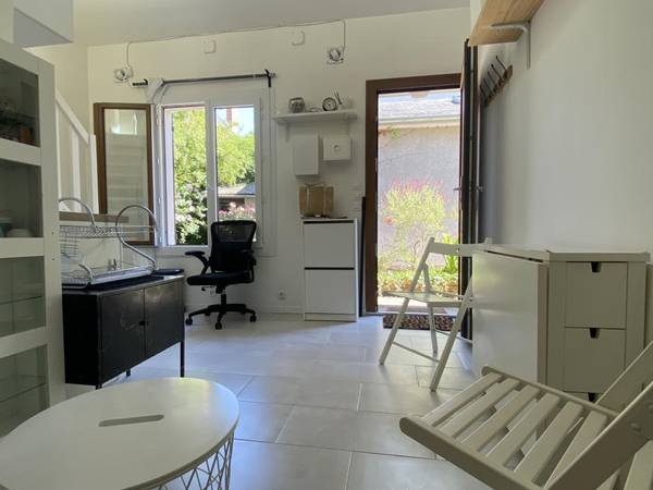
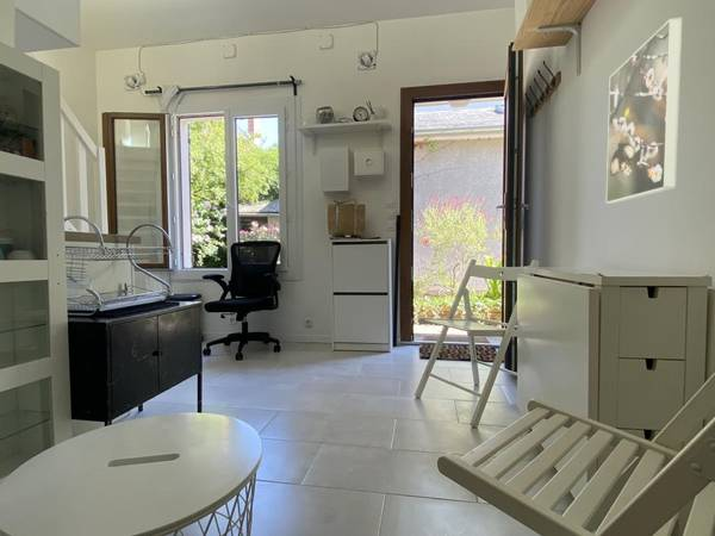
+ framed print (638, 124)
